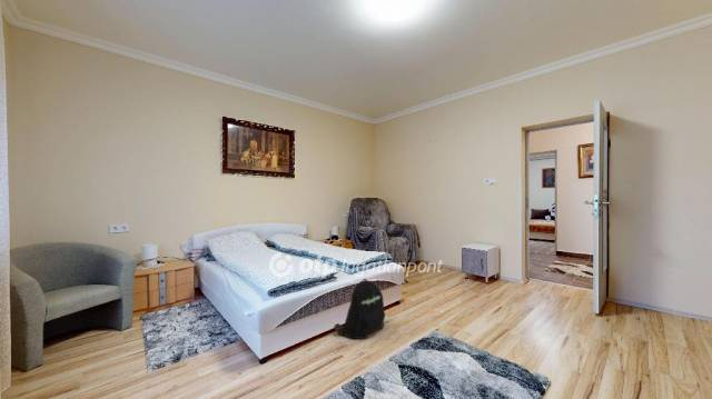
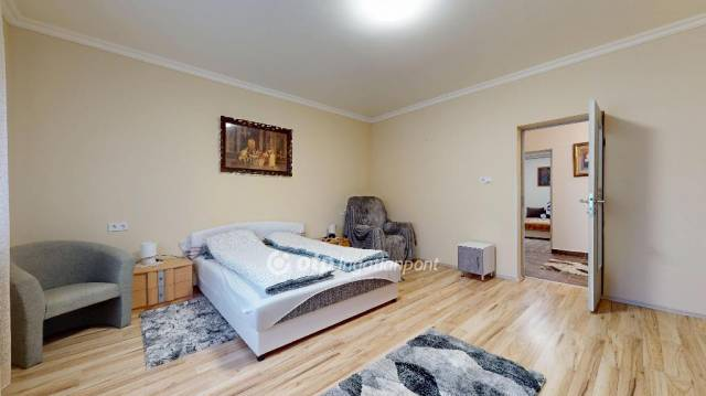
- backpack (363, 305)
